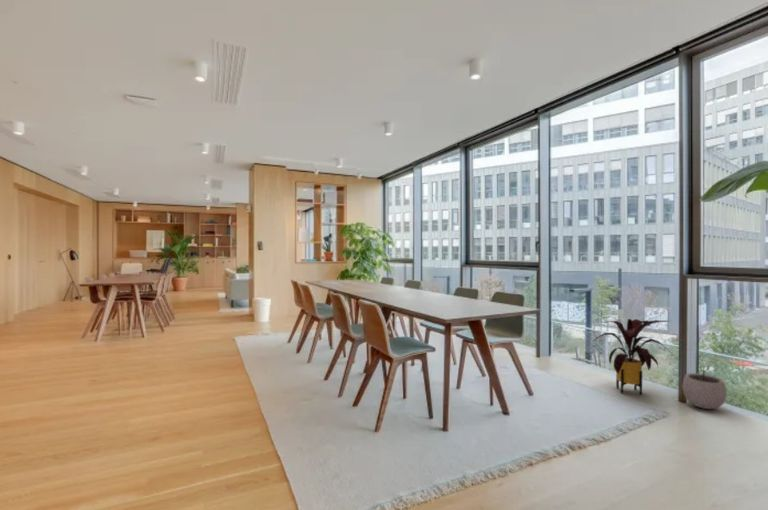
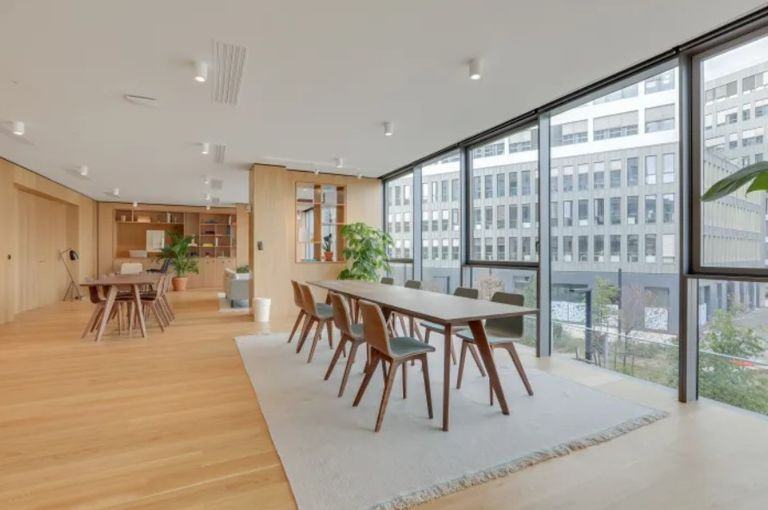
- plant pot (704, 385)
- house plant (630, 353)
